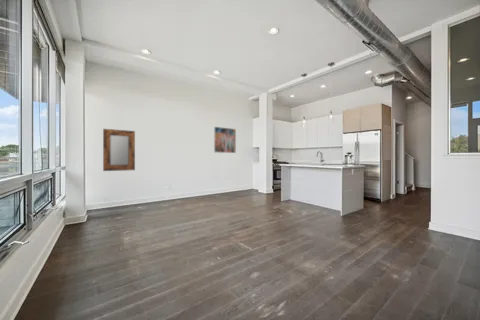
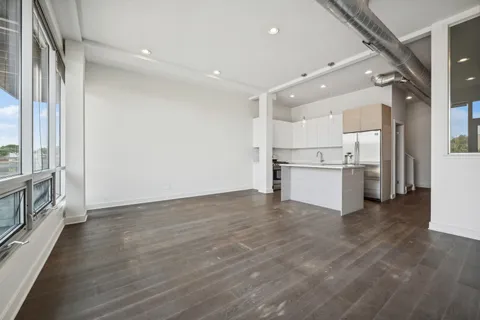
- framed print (225, 140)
- home mirror (119, 150)
